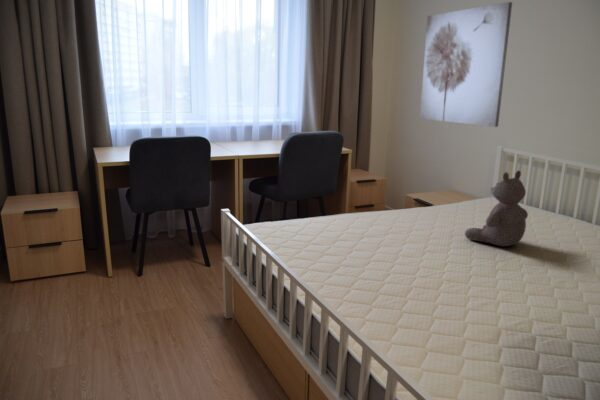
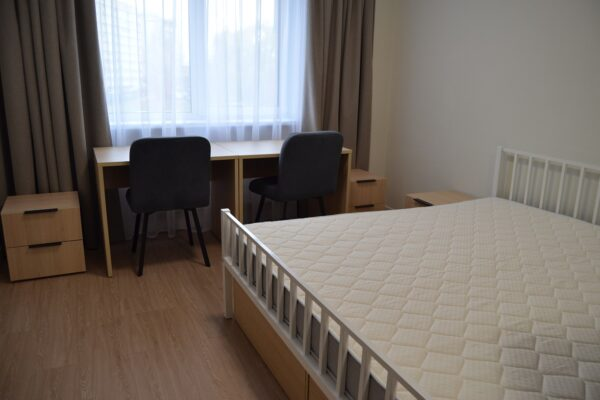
- wall art (460, 67)
- bear (498, 206)
